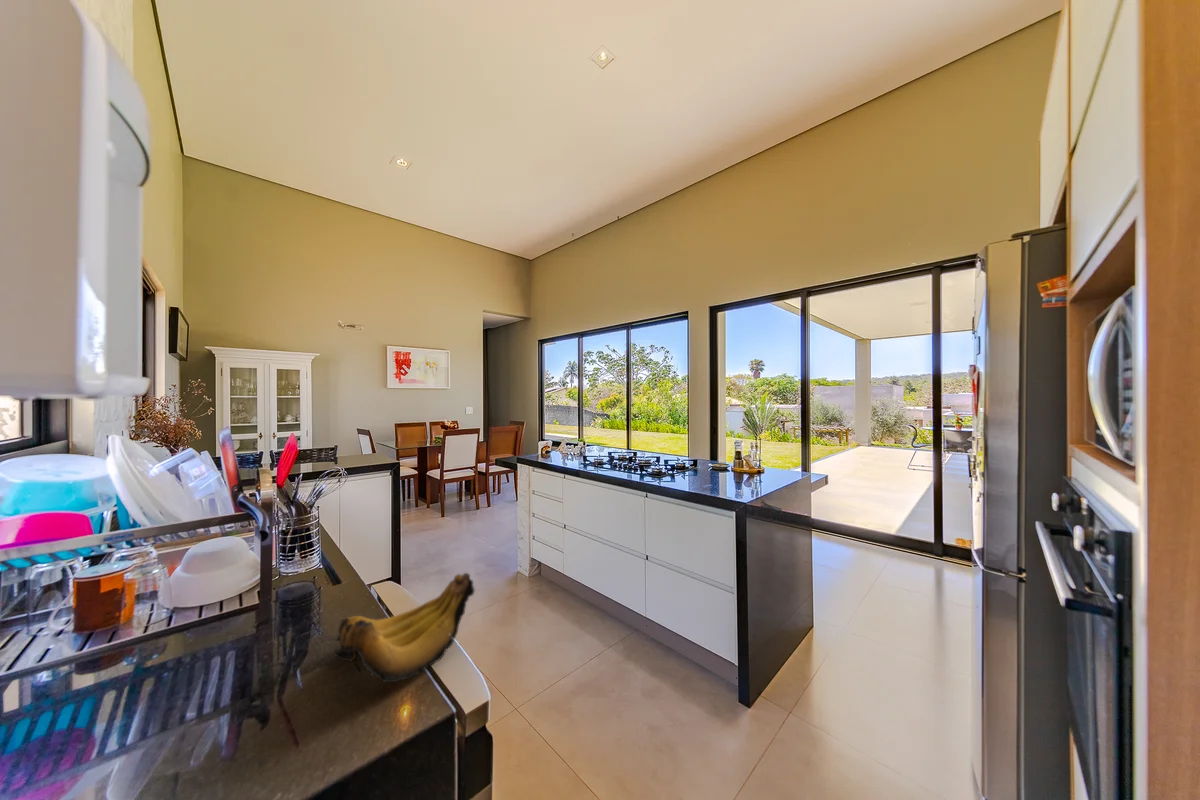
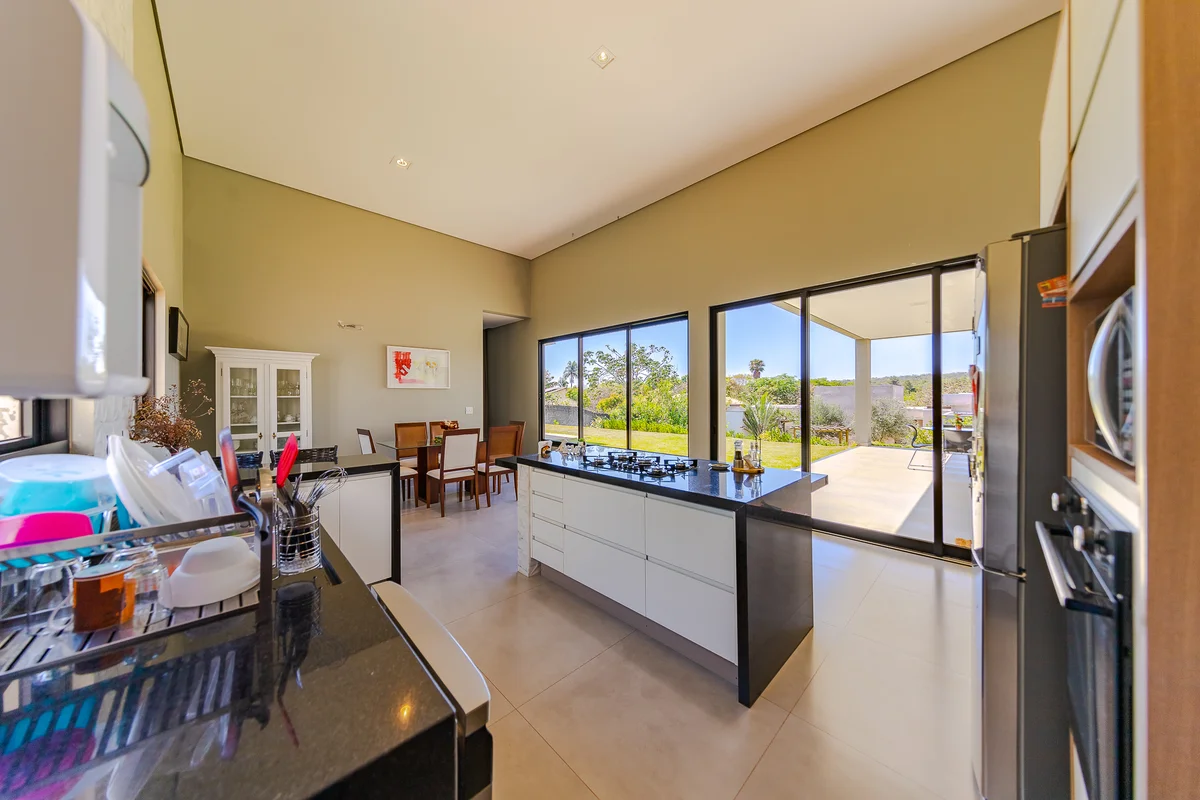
- banana bunch (395, 621)
